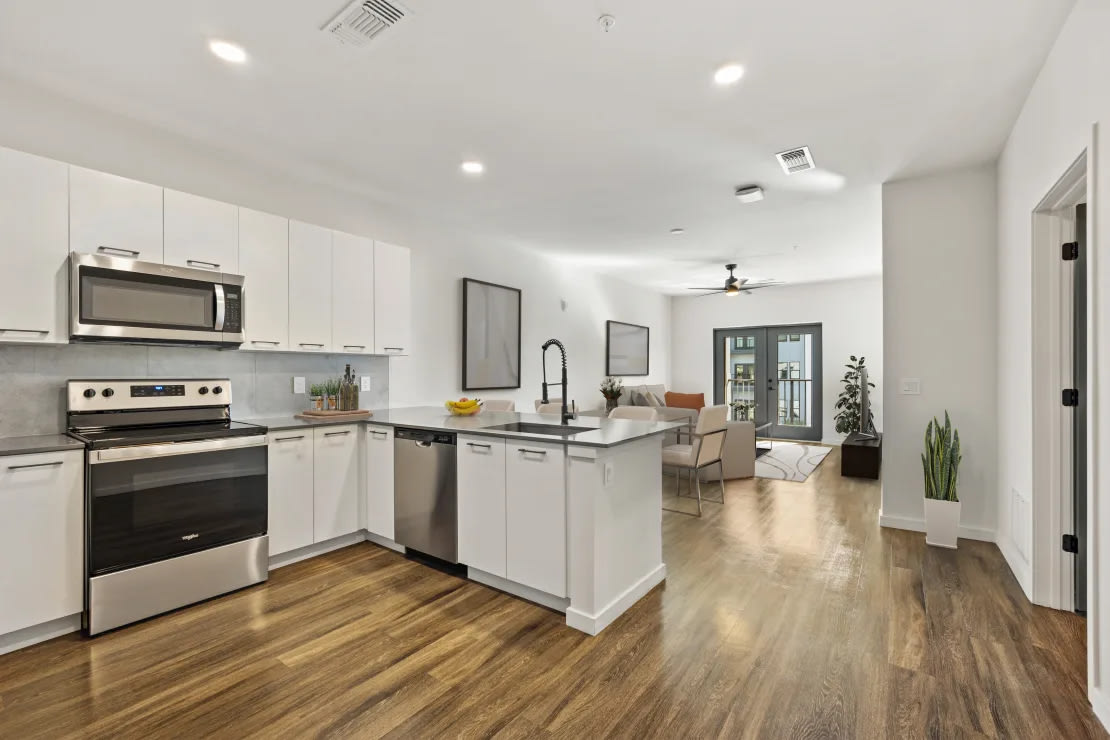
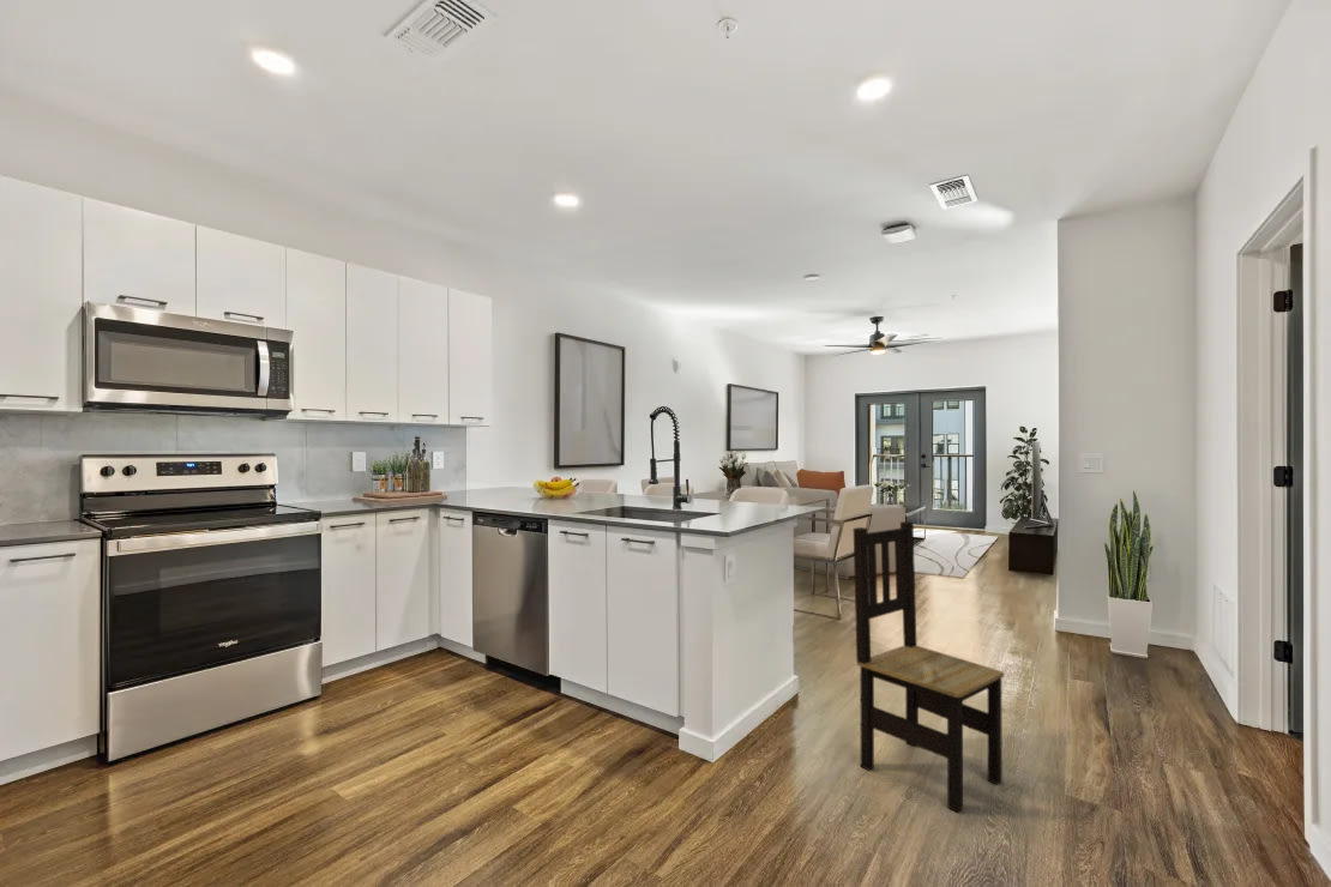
+ dining chair (928, 651)
